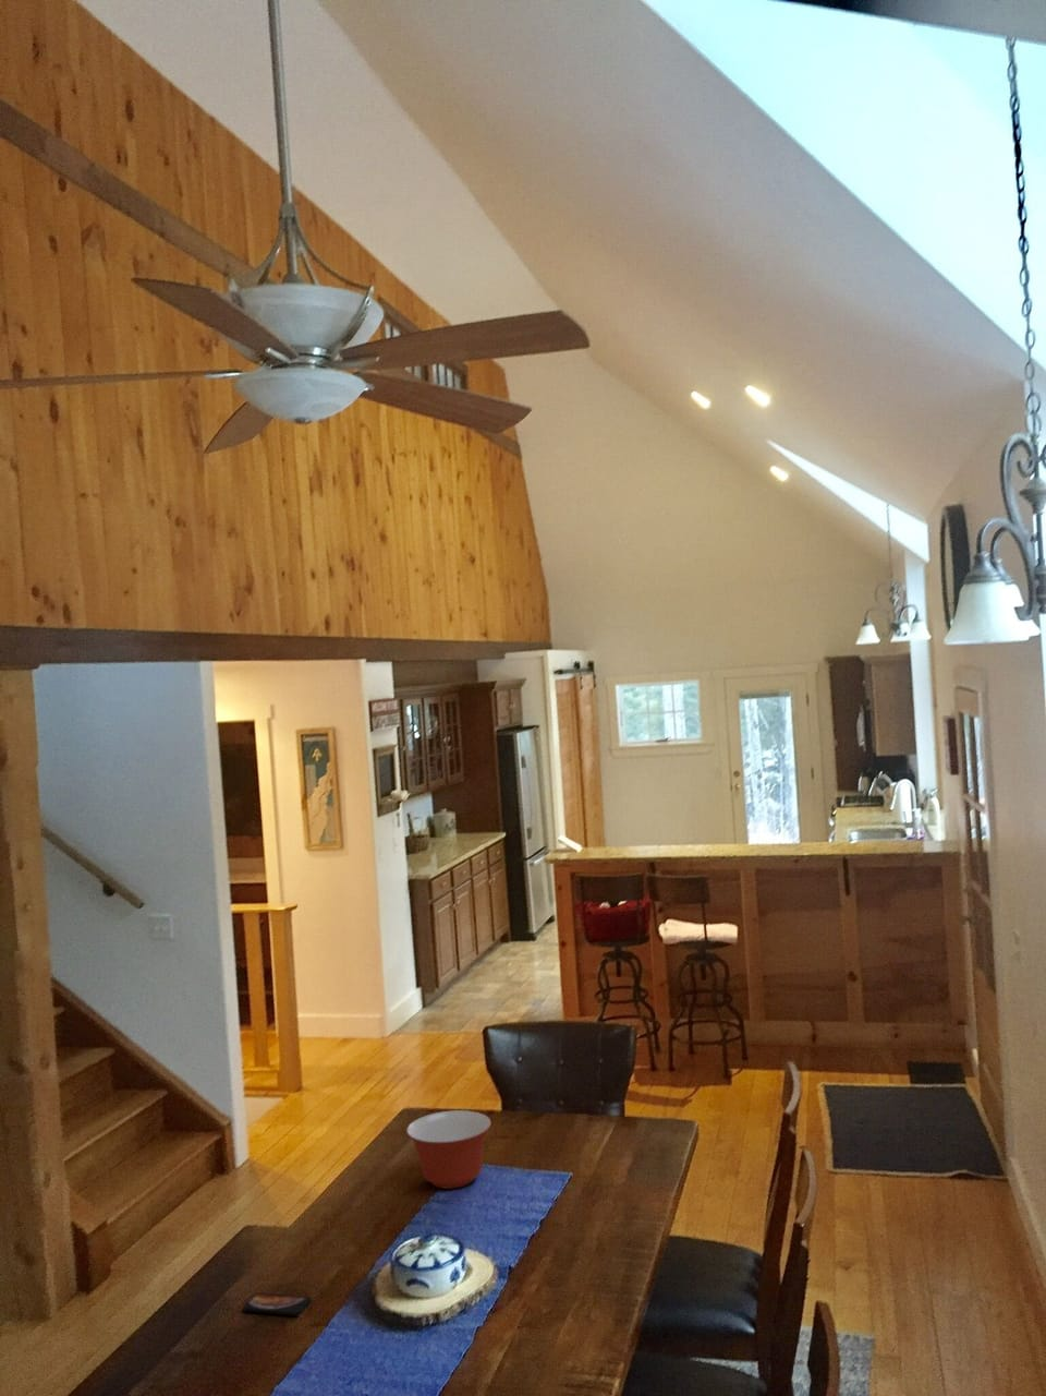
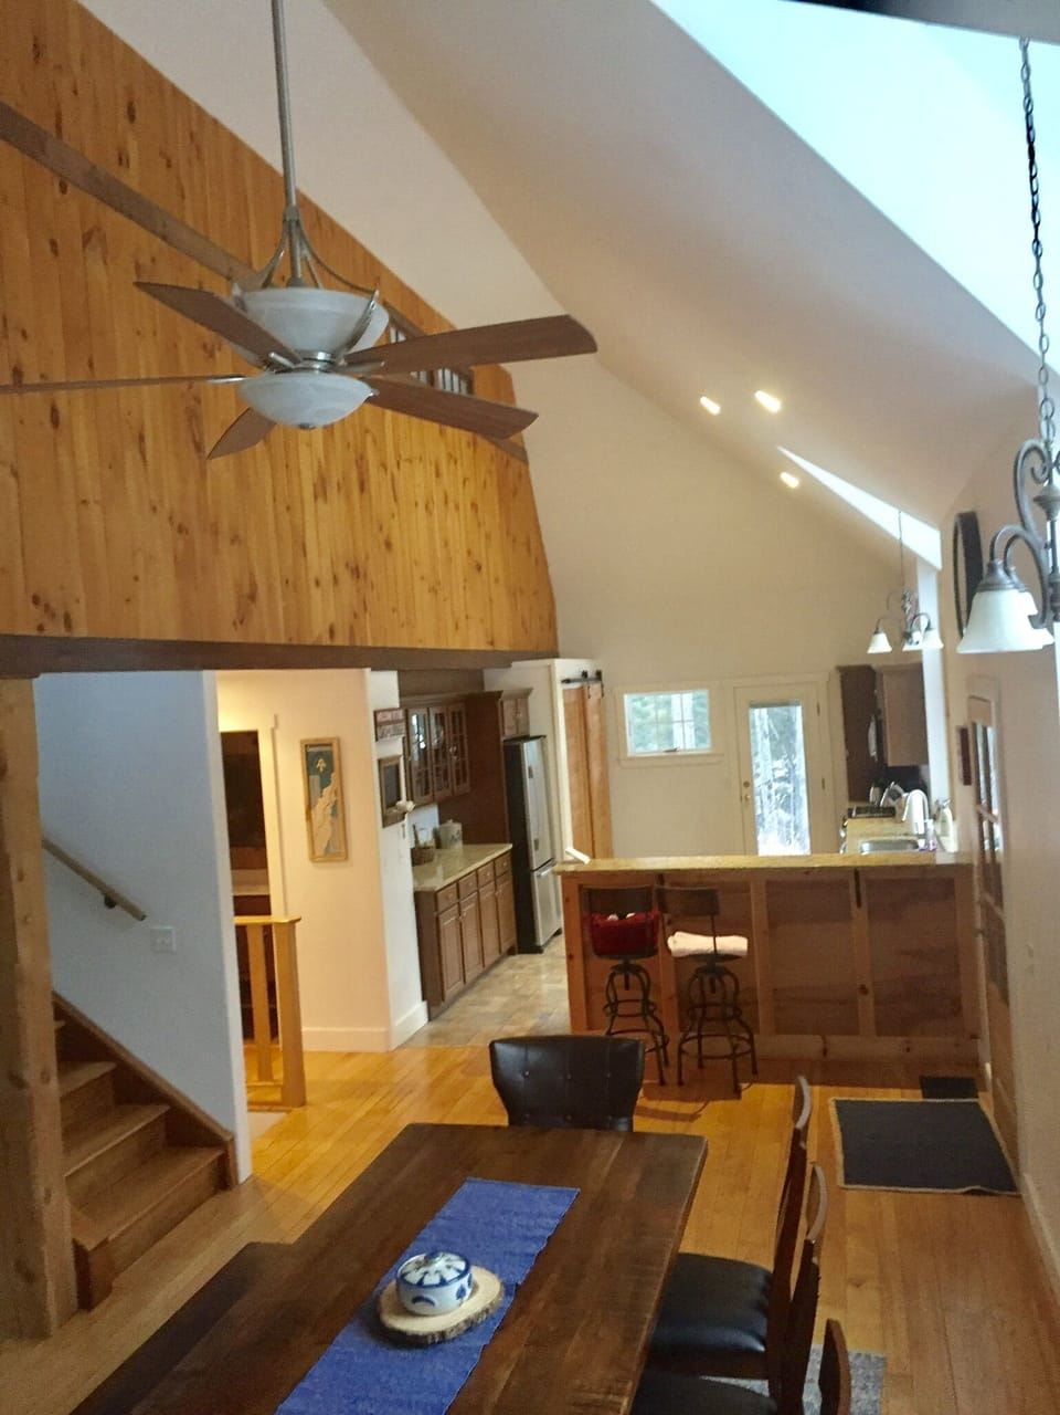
- mixing bowl (450, 1152)
- smartphone (277, 1305)
